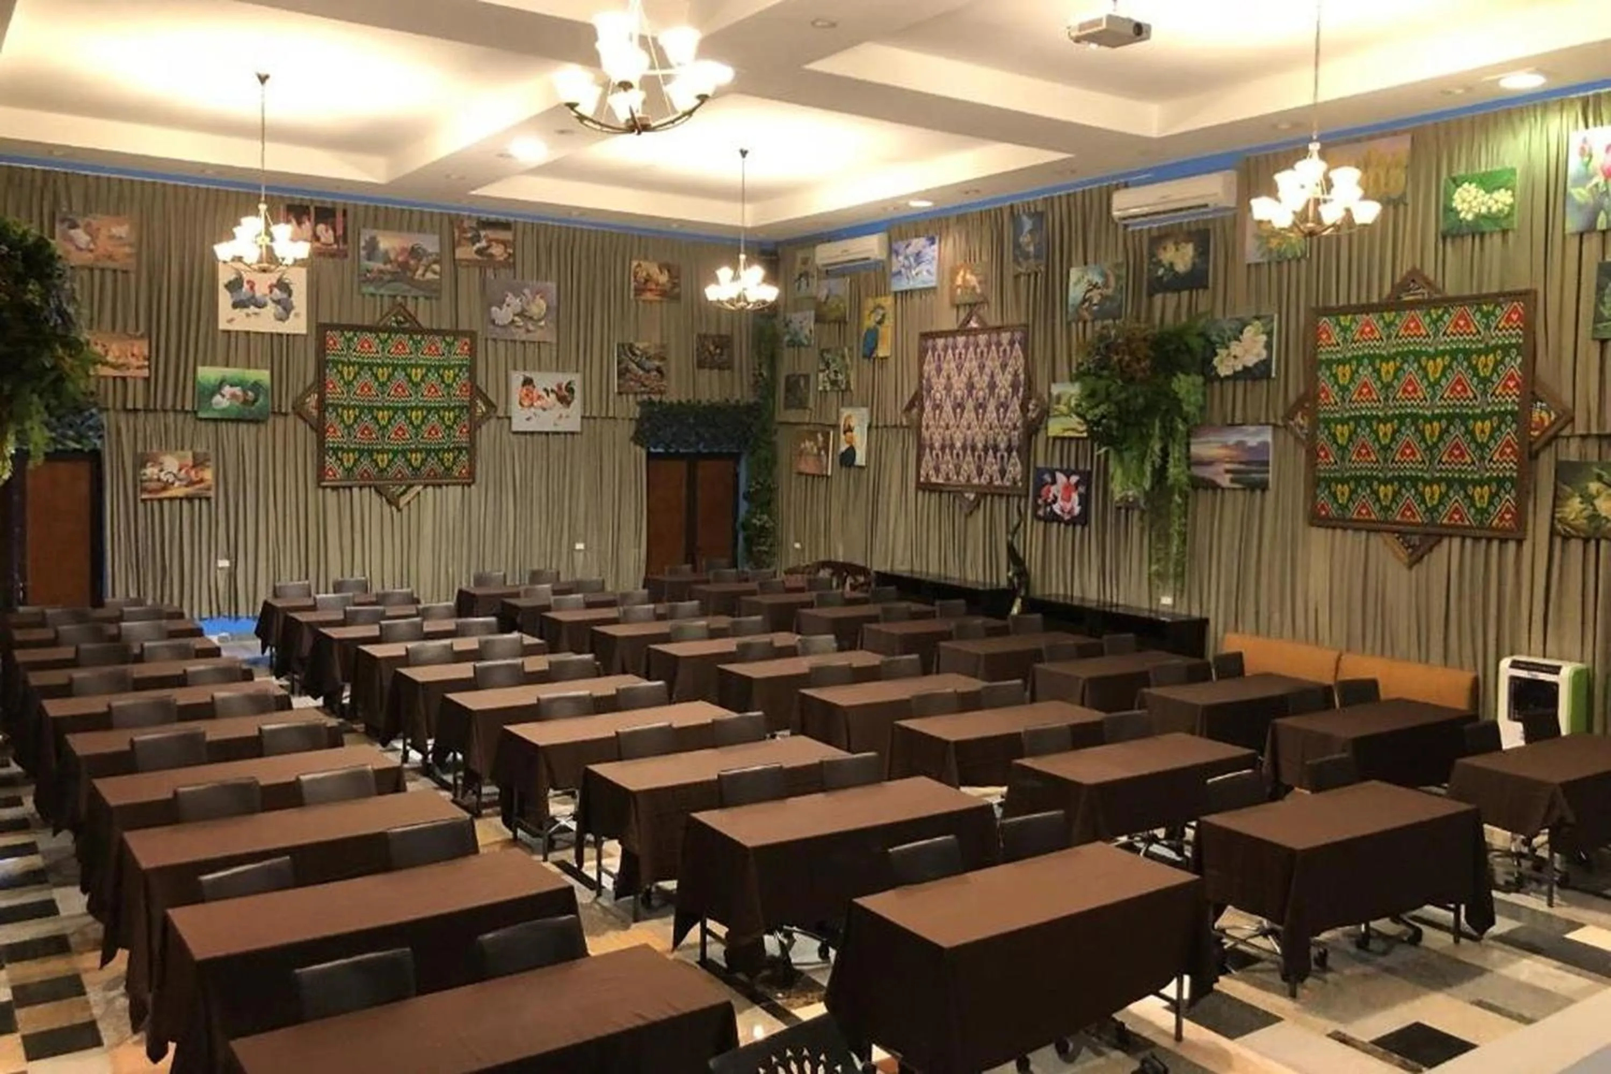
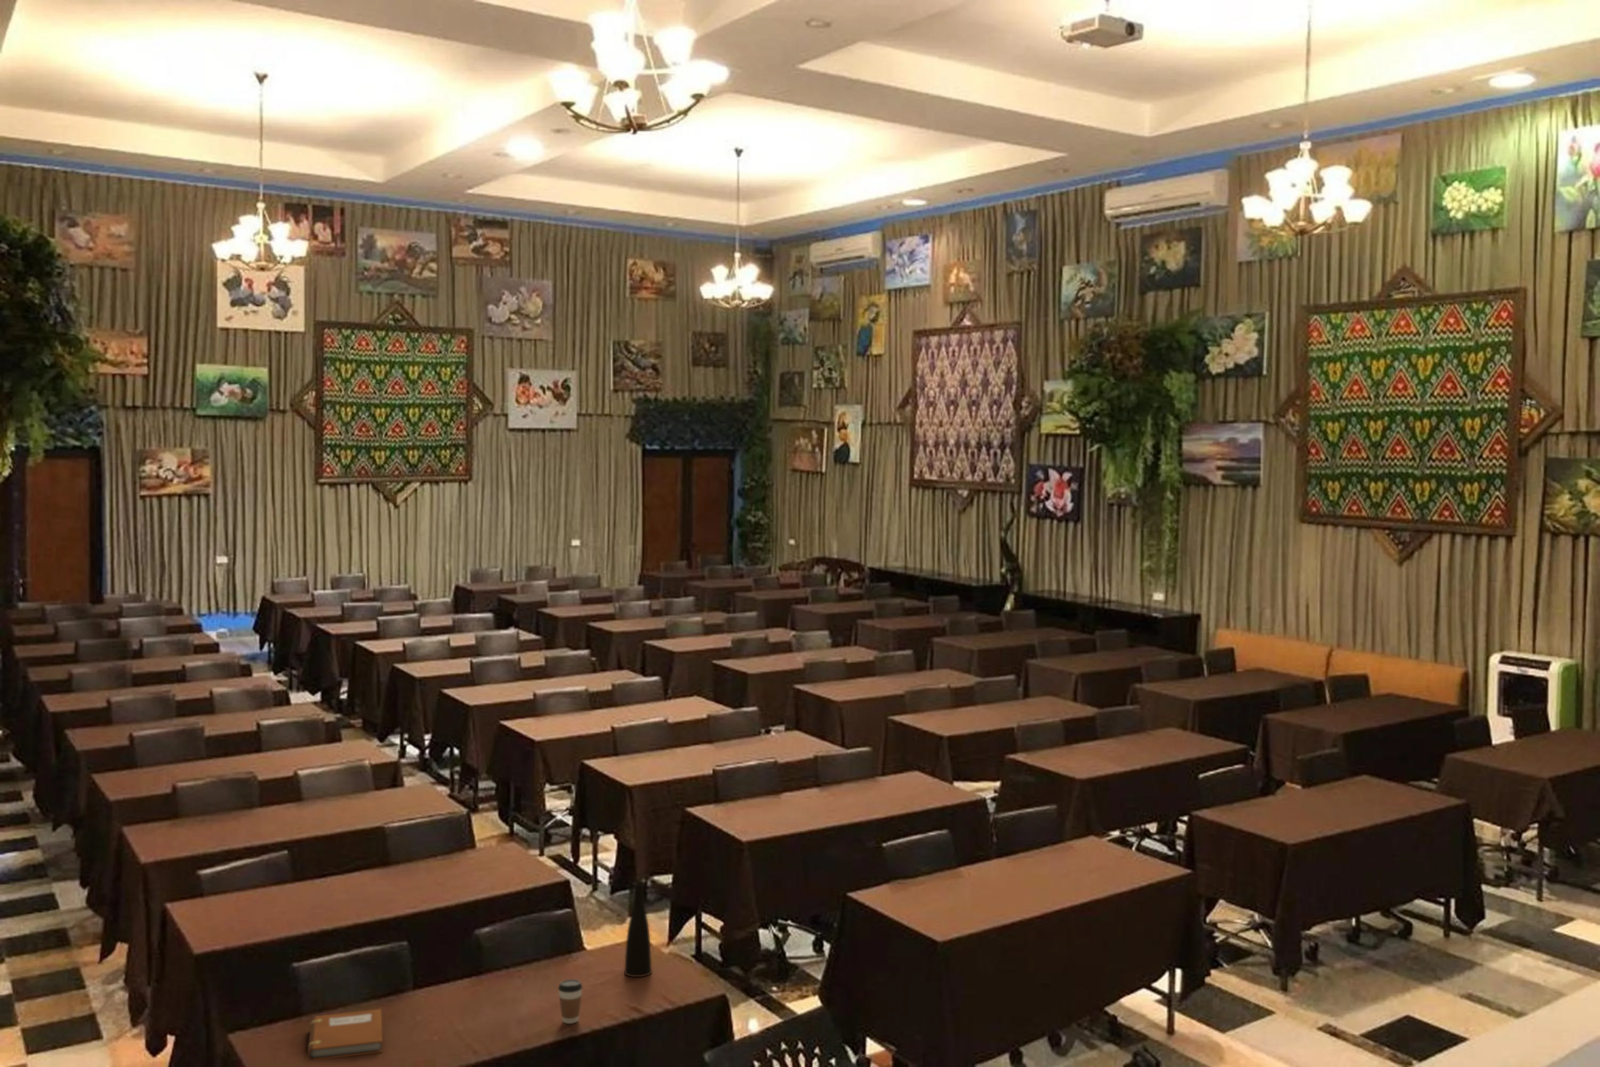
+ vase (638, 928)
+ notebook (345, 1032)
+ coffee cup (570, 1002)
